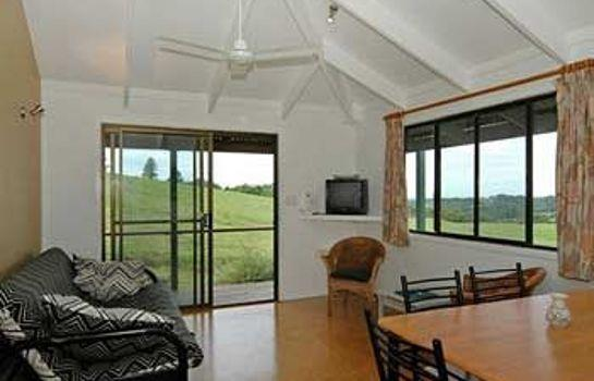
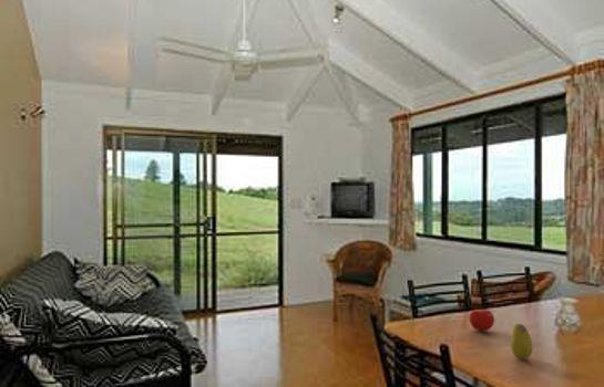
+ fruit (521, 341)
+ fruit (481, 317)
